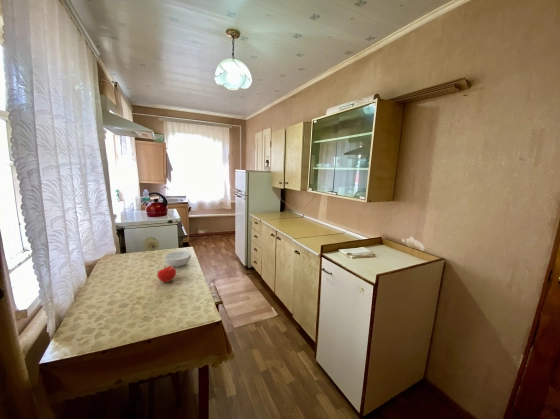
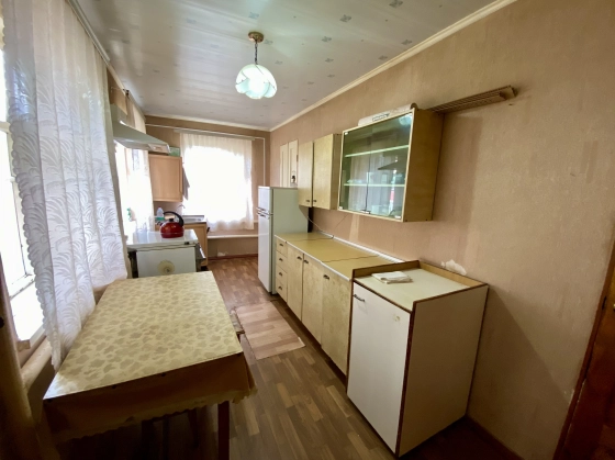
- cereal bowl (178, 259)
- fruit (167, 273)
